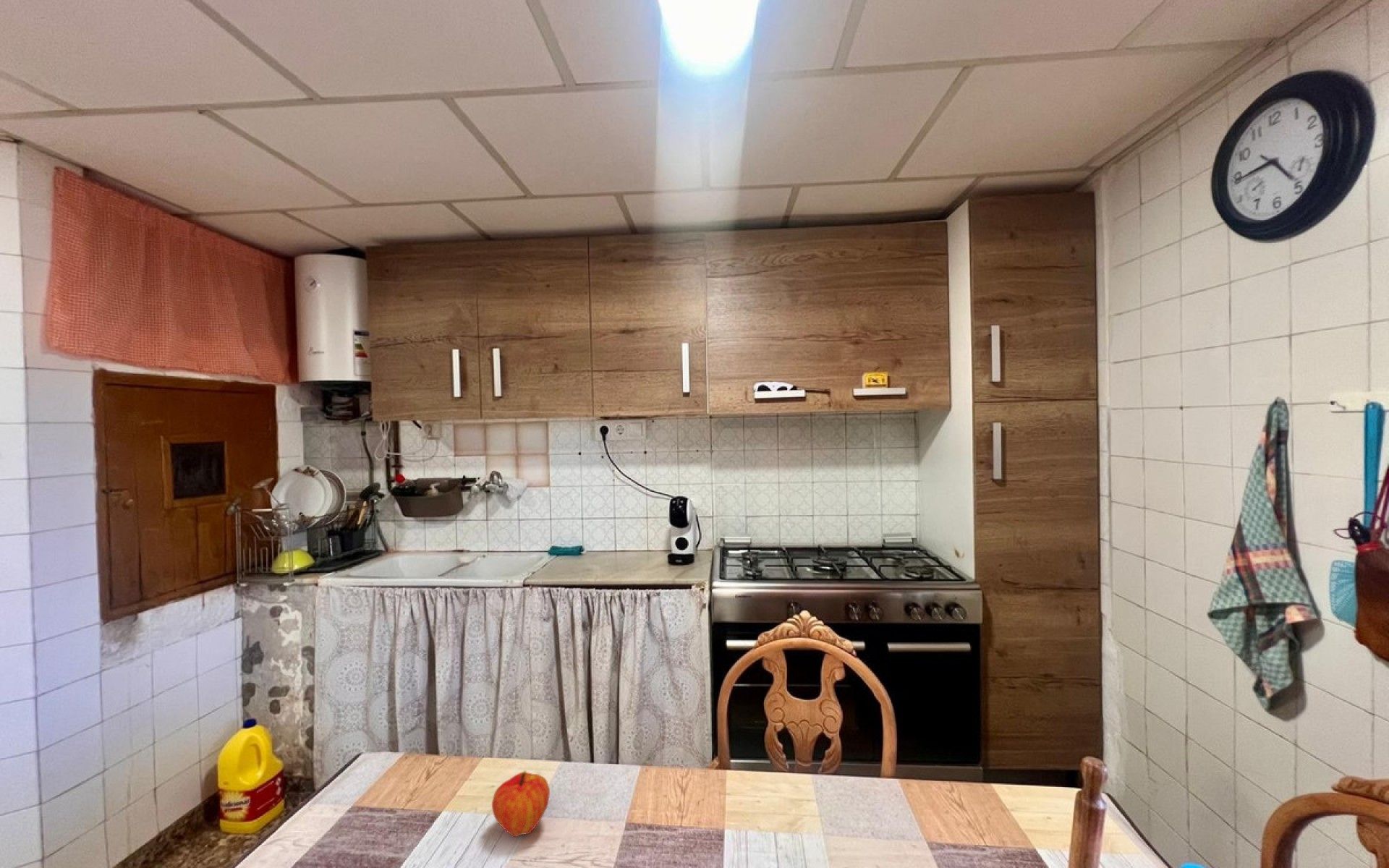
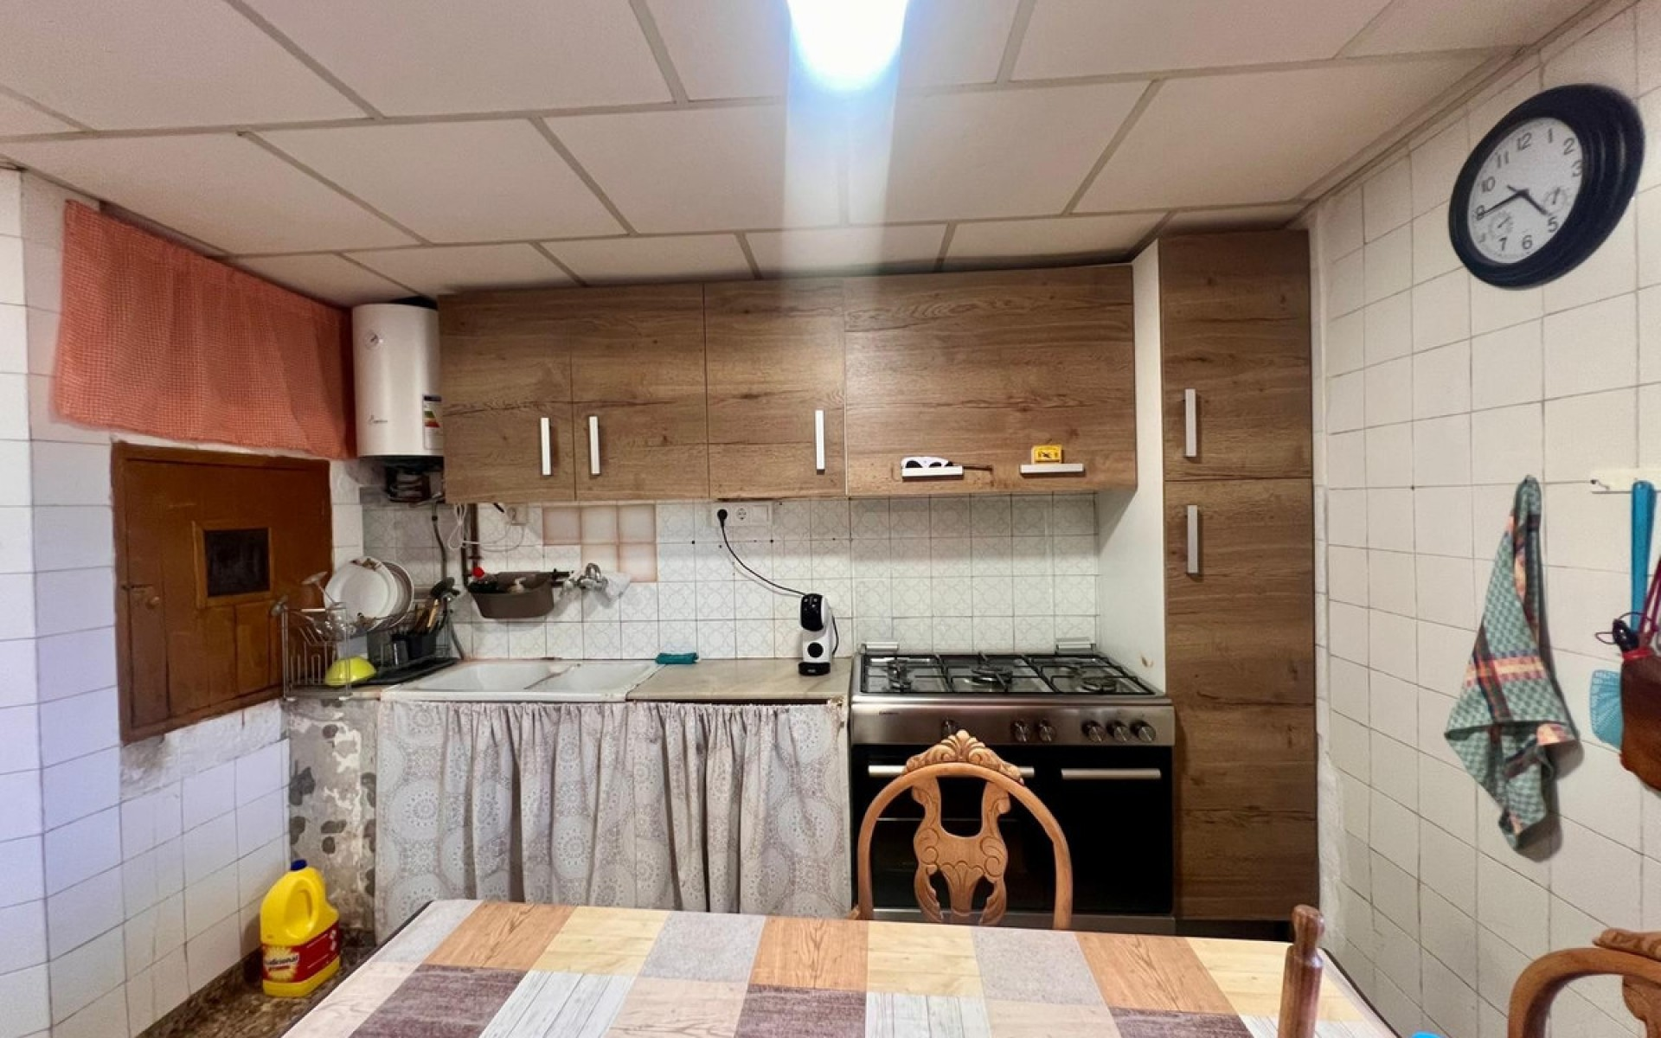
- fruit (521, 801)
